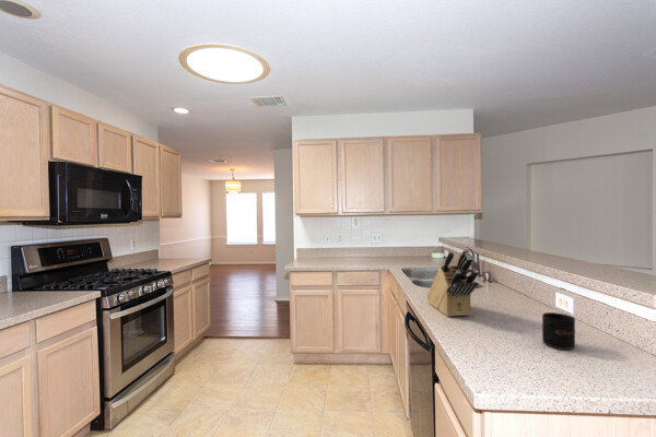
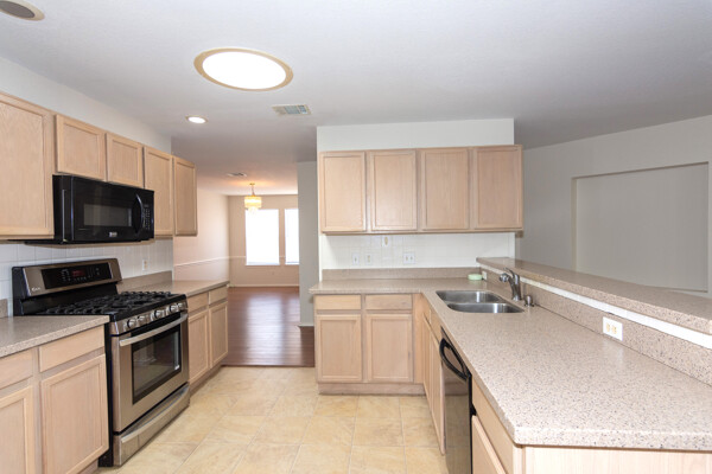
- knife block (450, 279)
- mug (554, 330)
